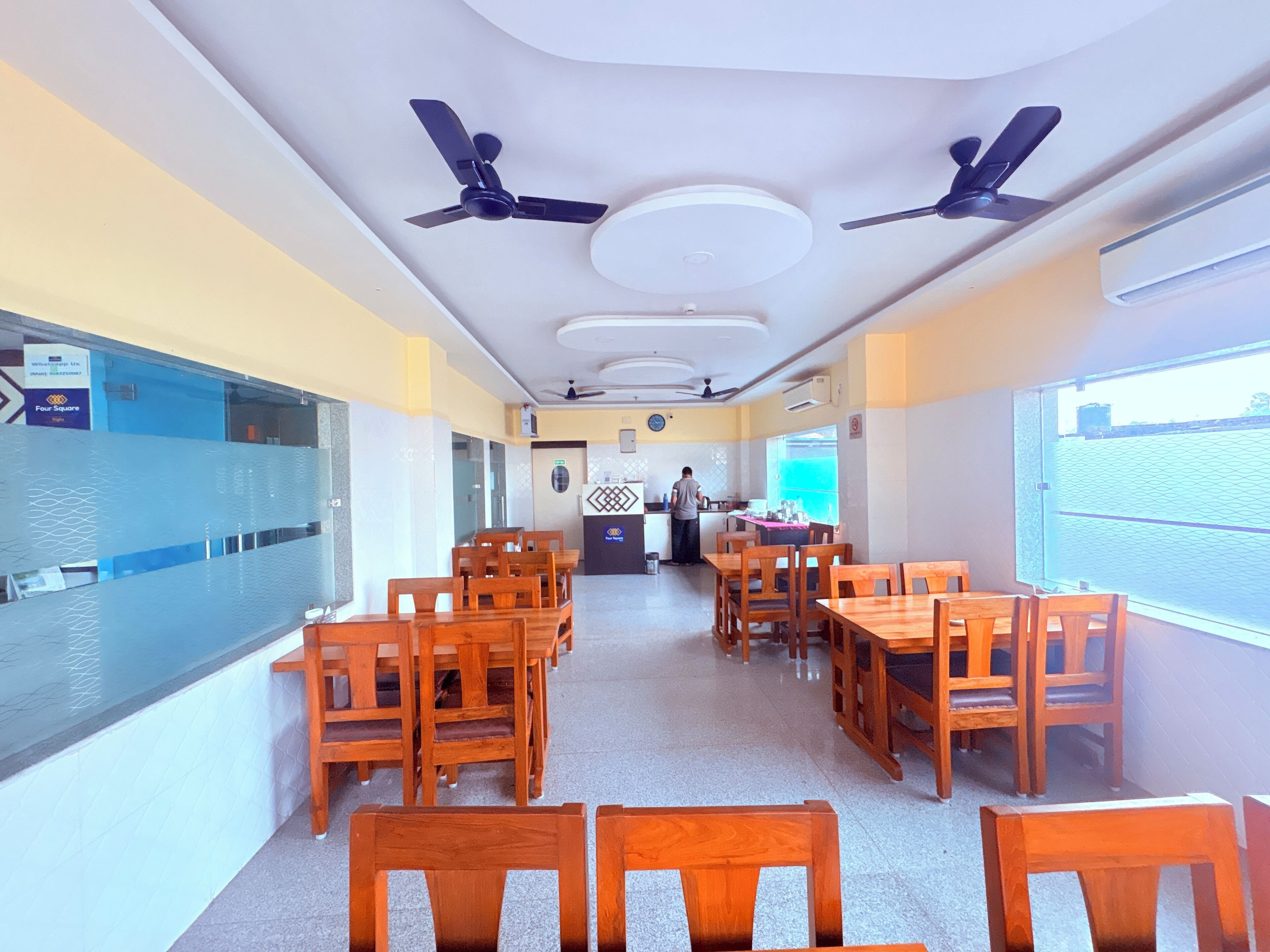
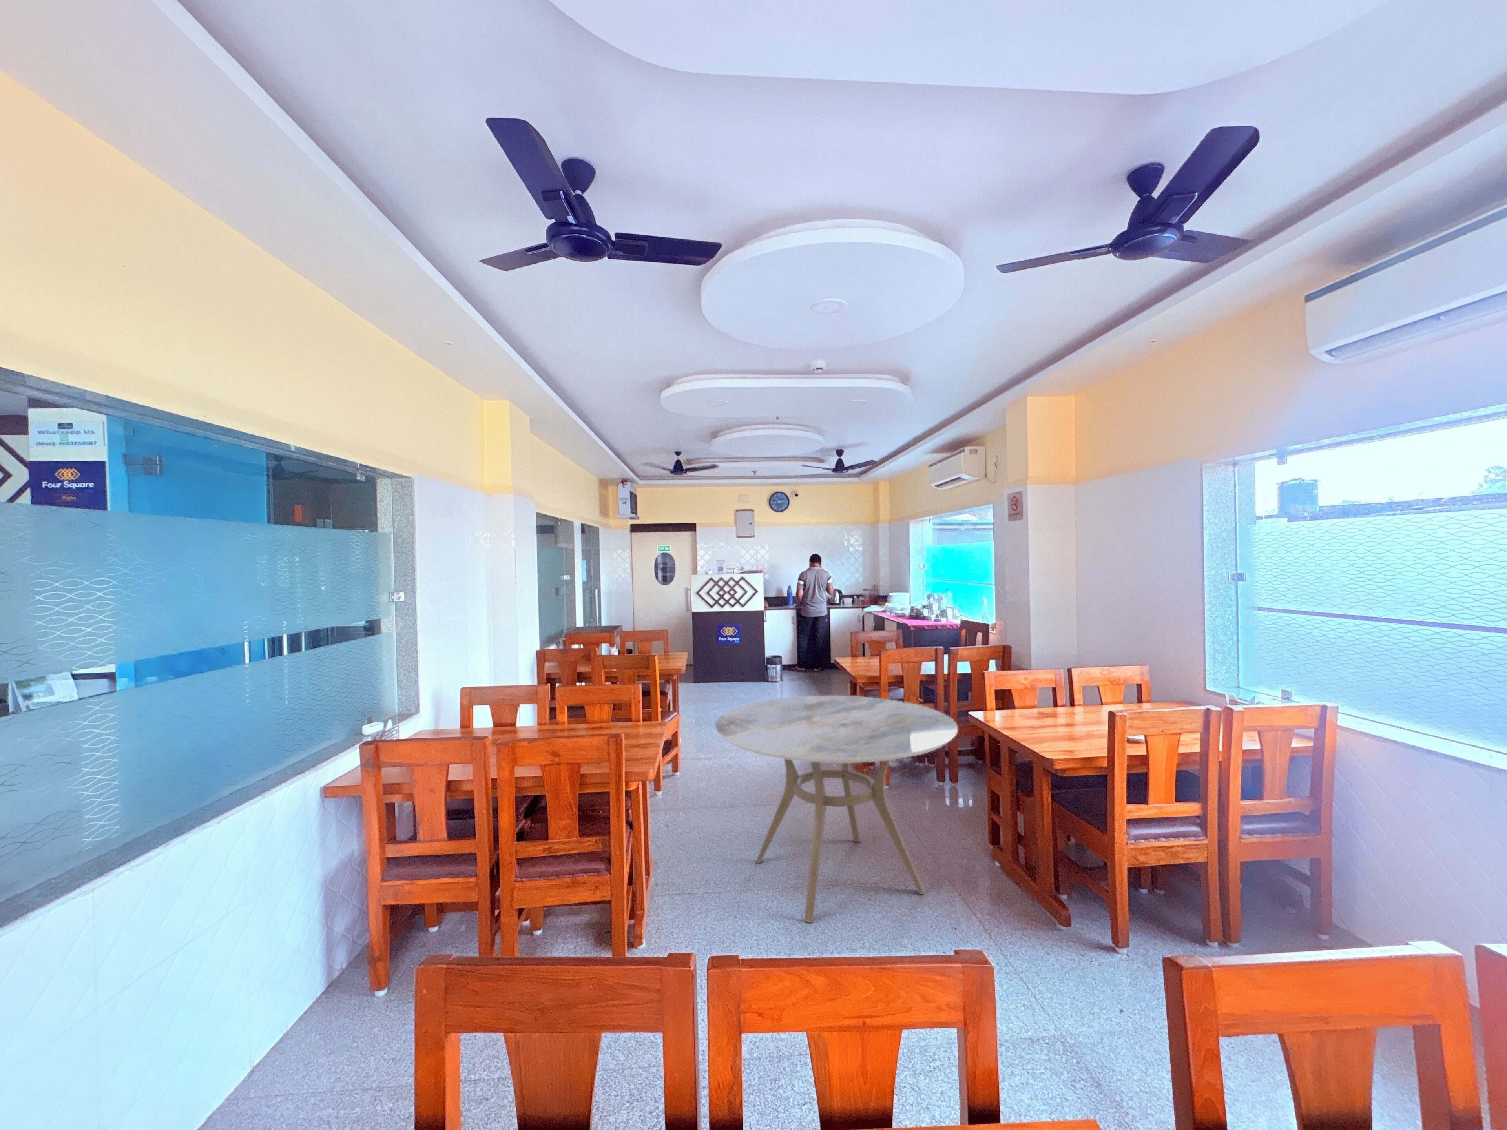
+ dining table (834, 798)
